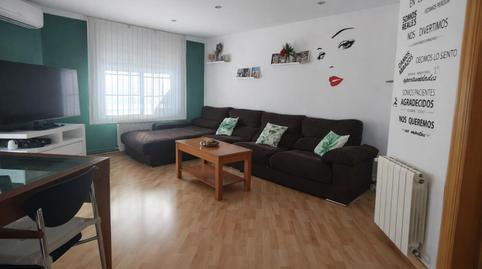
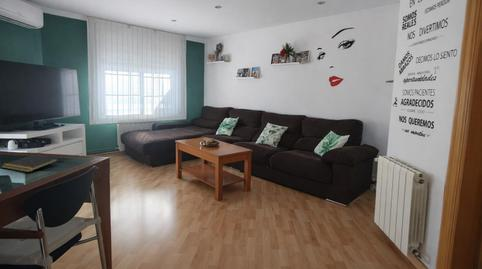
+ notepad (30, 162)
